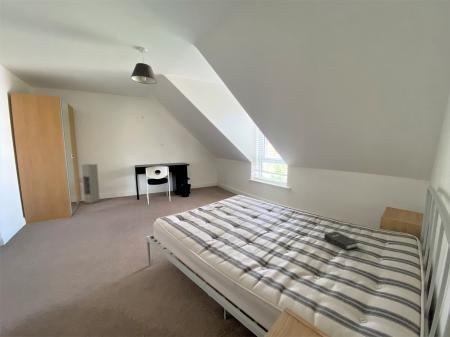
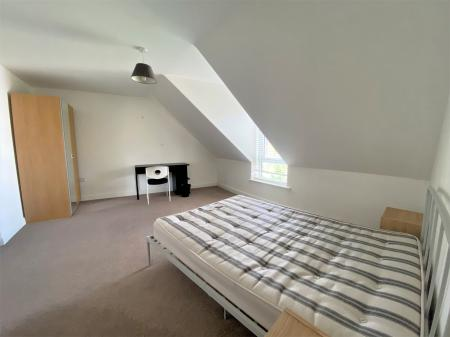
- hardback book (340, 240)
- cabinet (90, 183)
